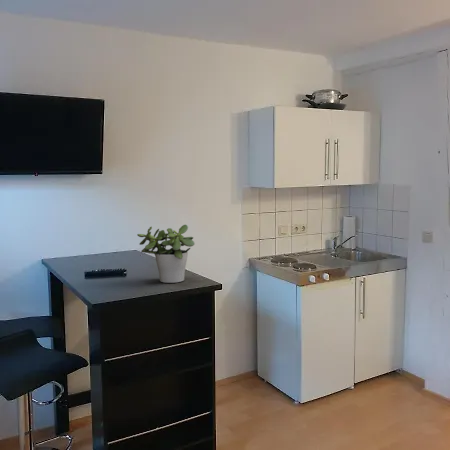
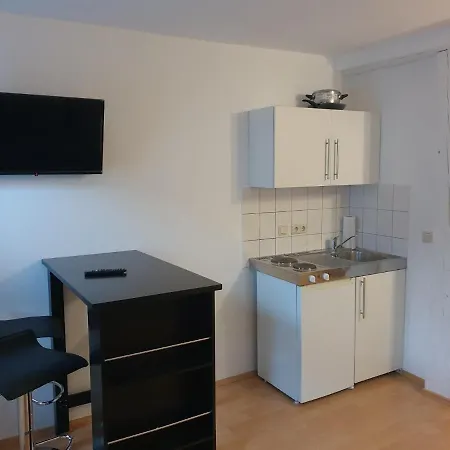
- potted plant (167, 253)
